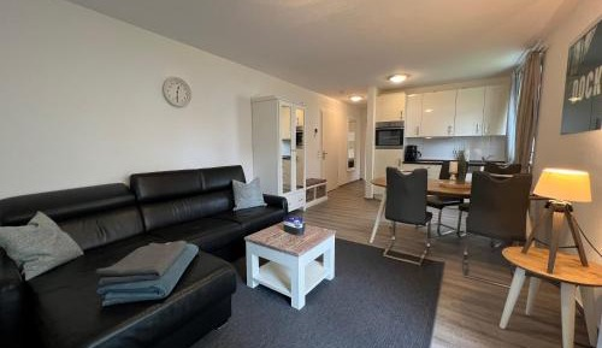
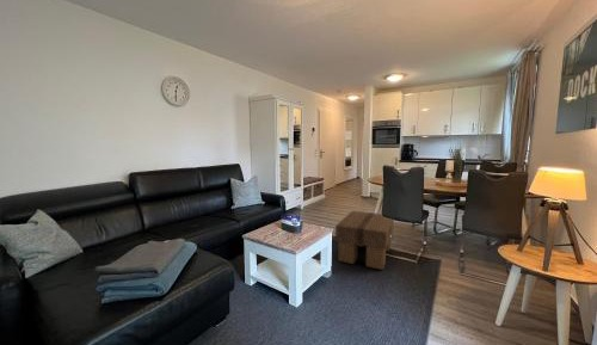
+ footstool (365, 236)
